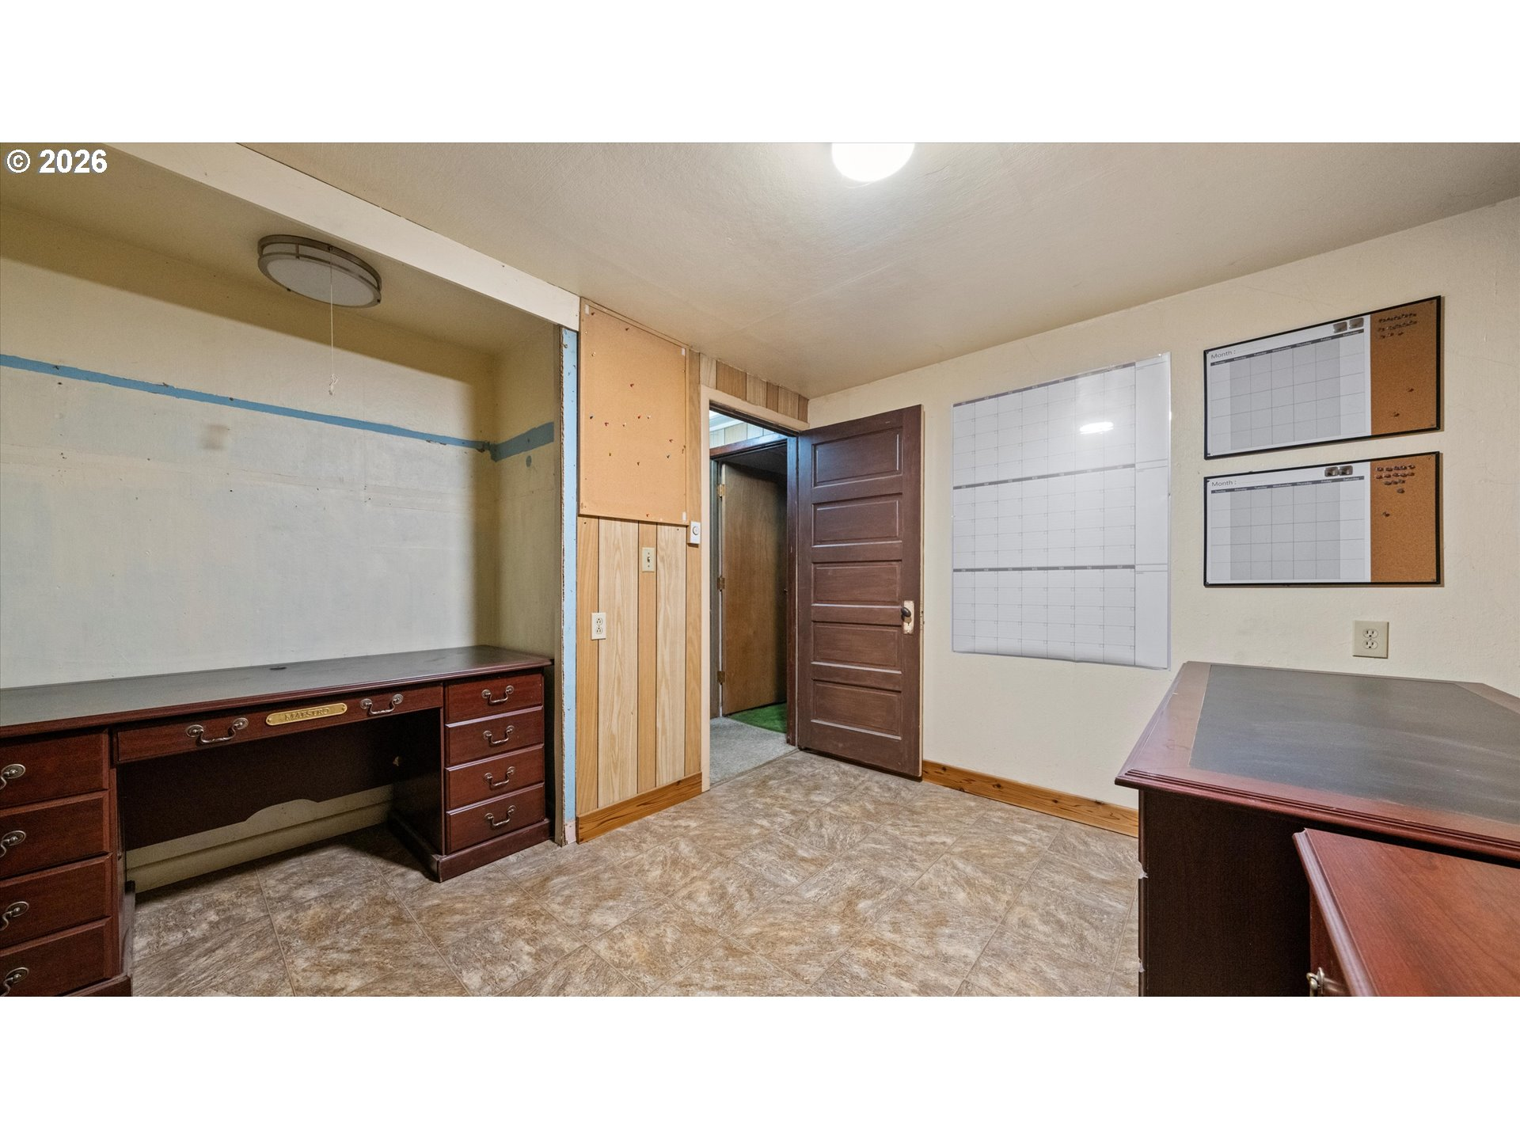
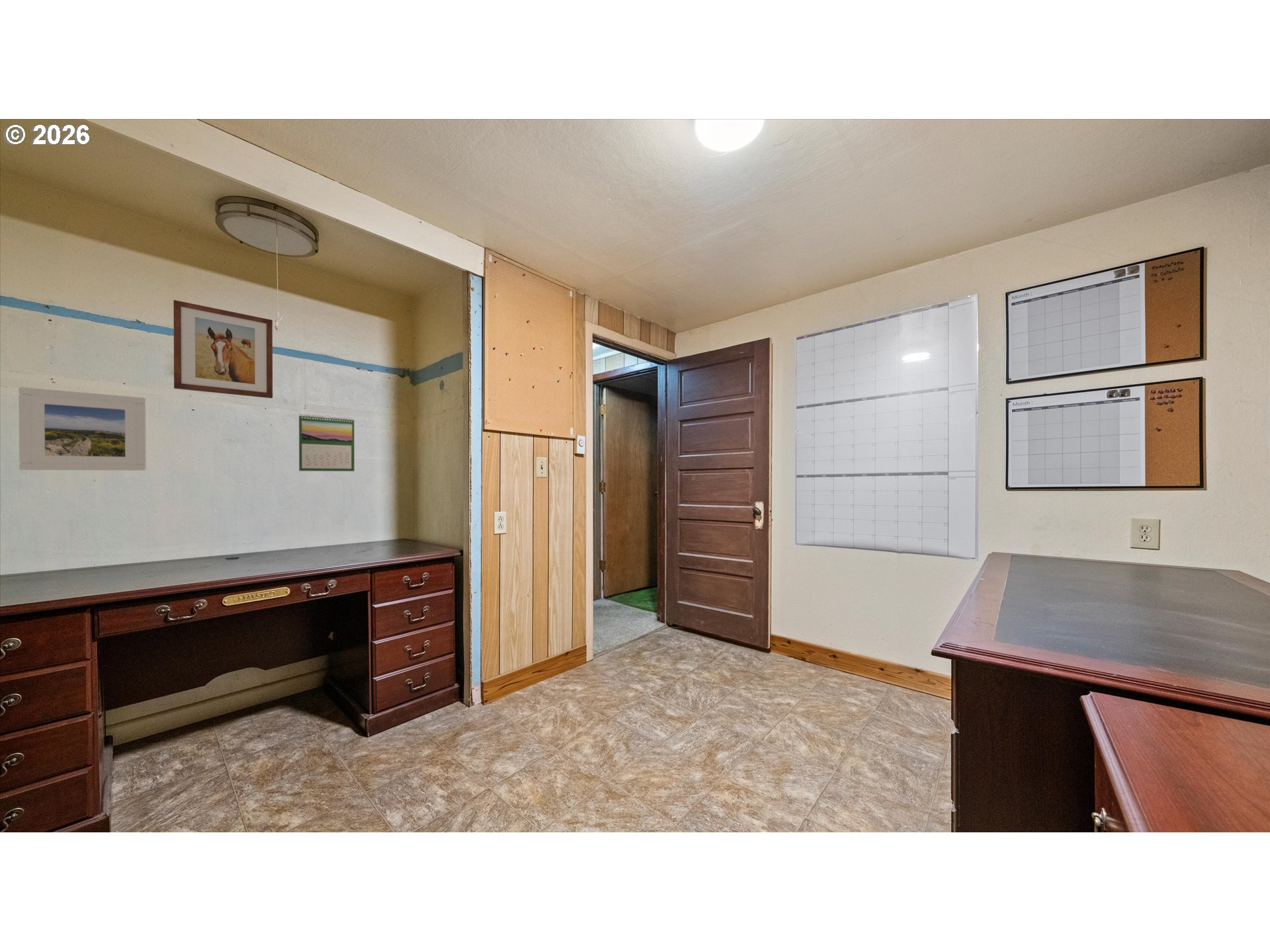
+ wall art (226, 352)
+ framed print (87, 431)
+ calendar (327, 443)
